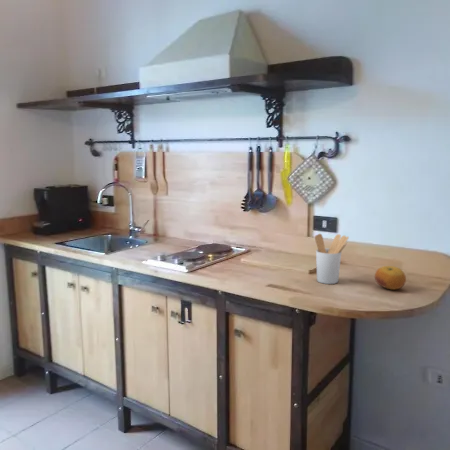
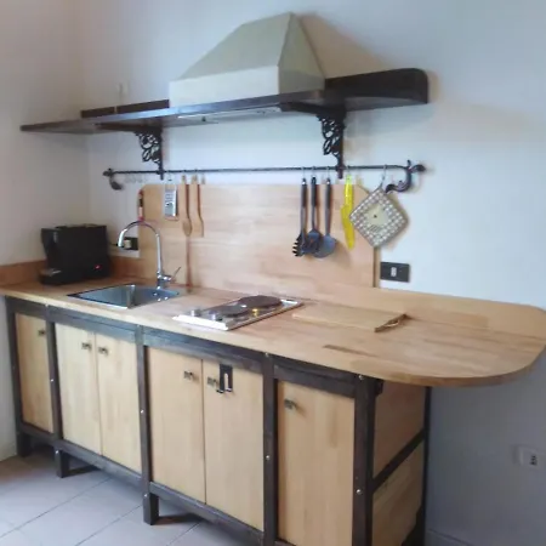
- fruit (390, 277)
- utensil holder (332, 257)
